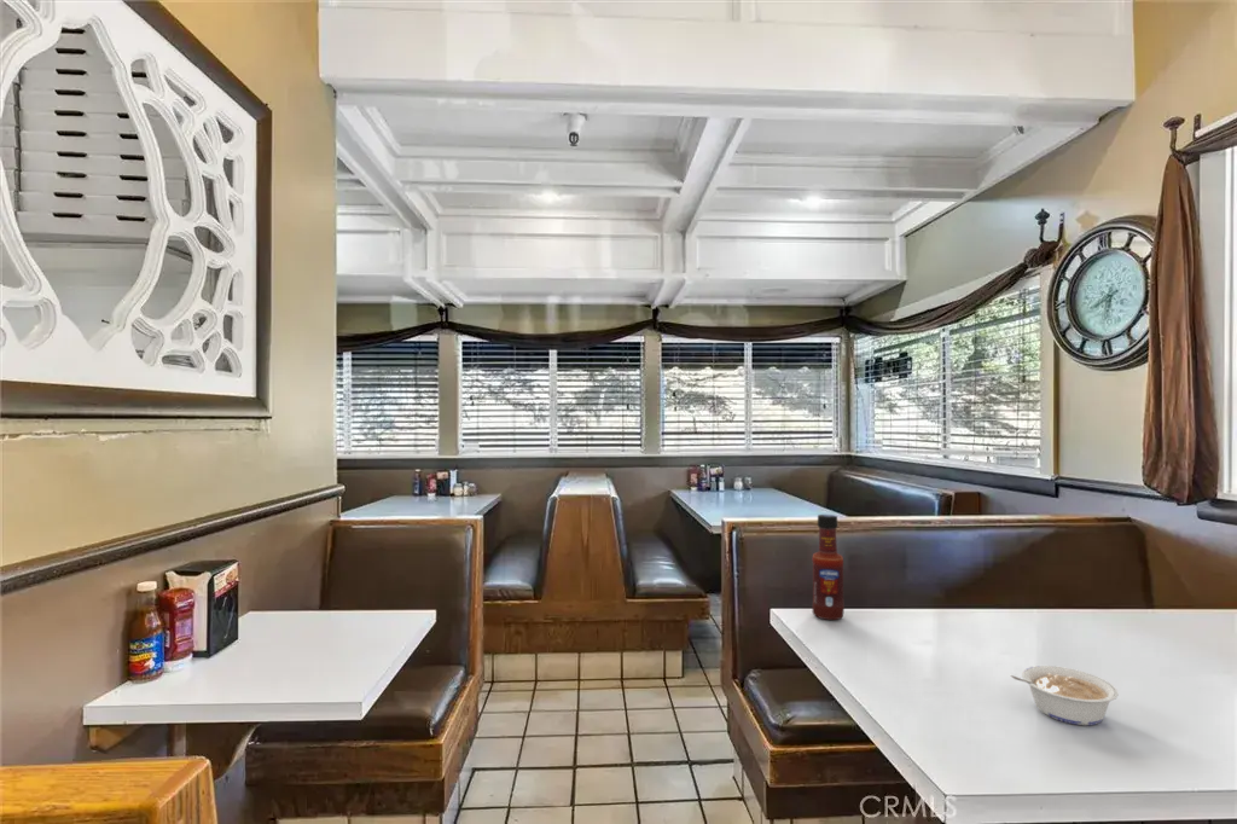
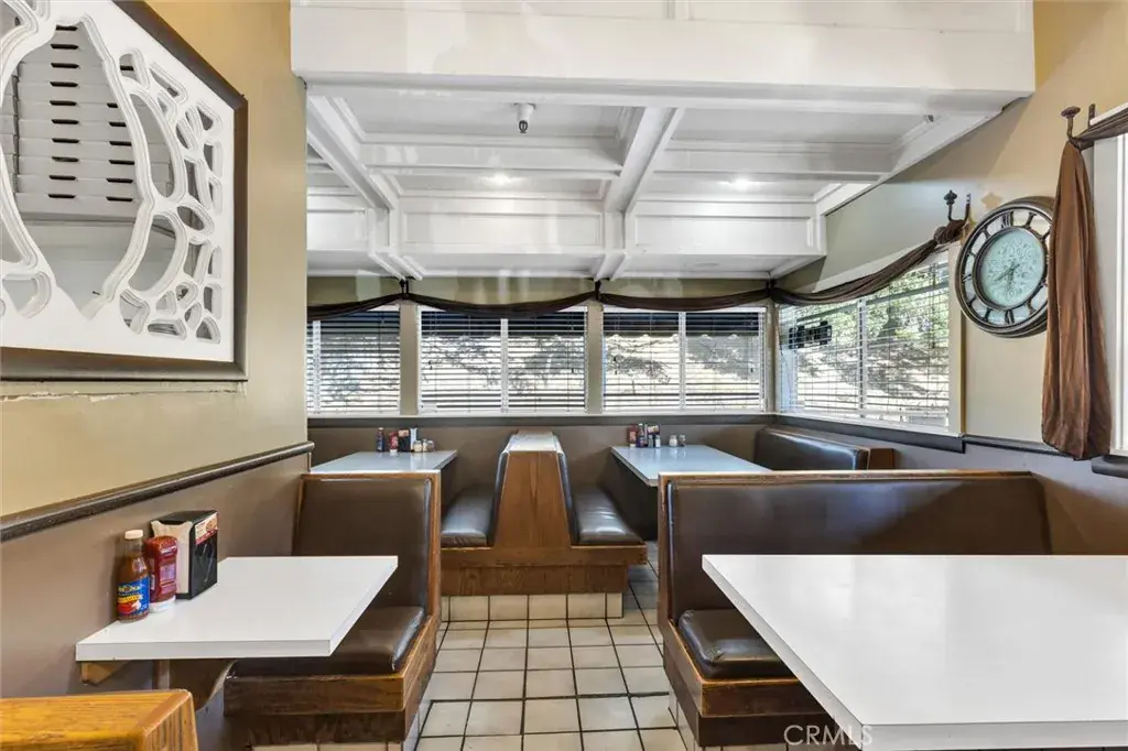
- tabasco sauce (827, 565)
- legume (1067, 695)
